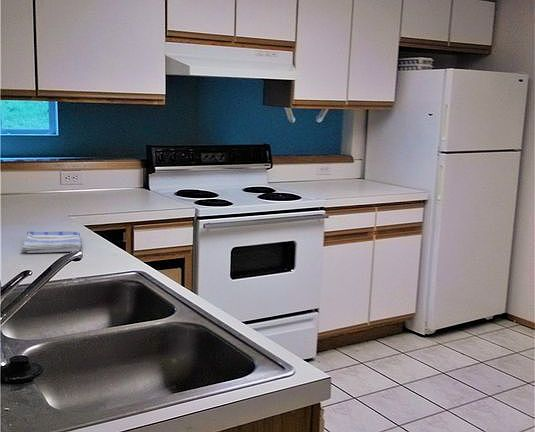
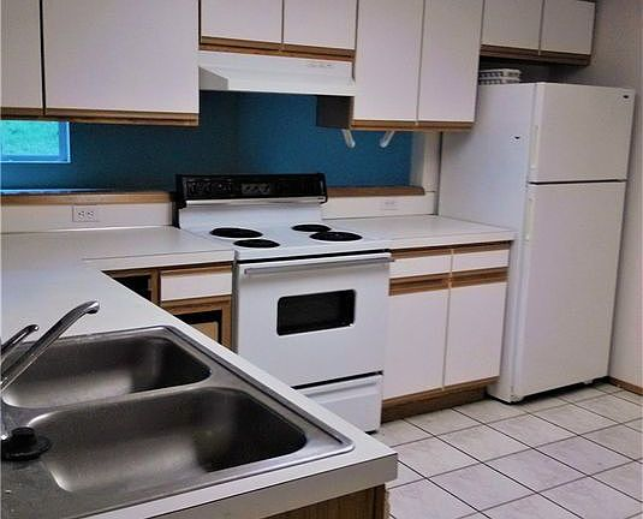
- dish towel (52, 240)
